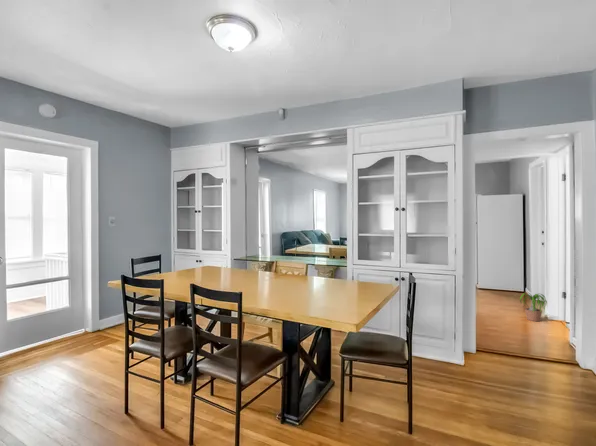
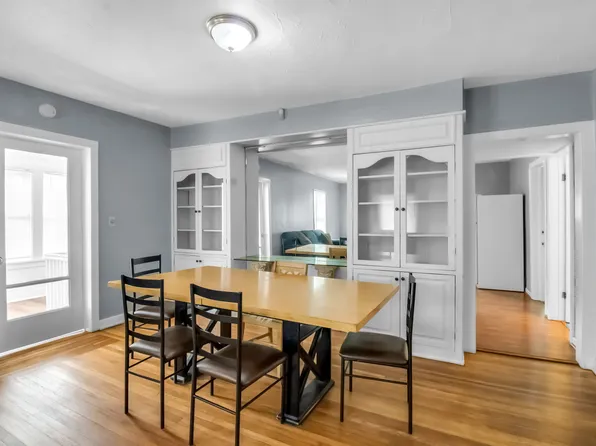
- potted plant (537, 307)
